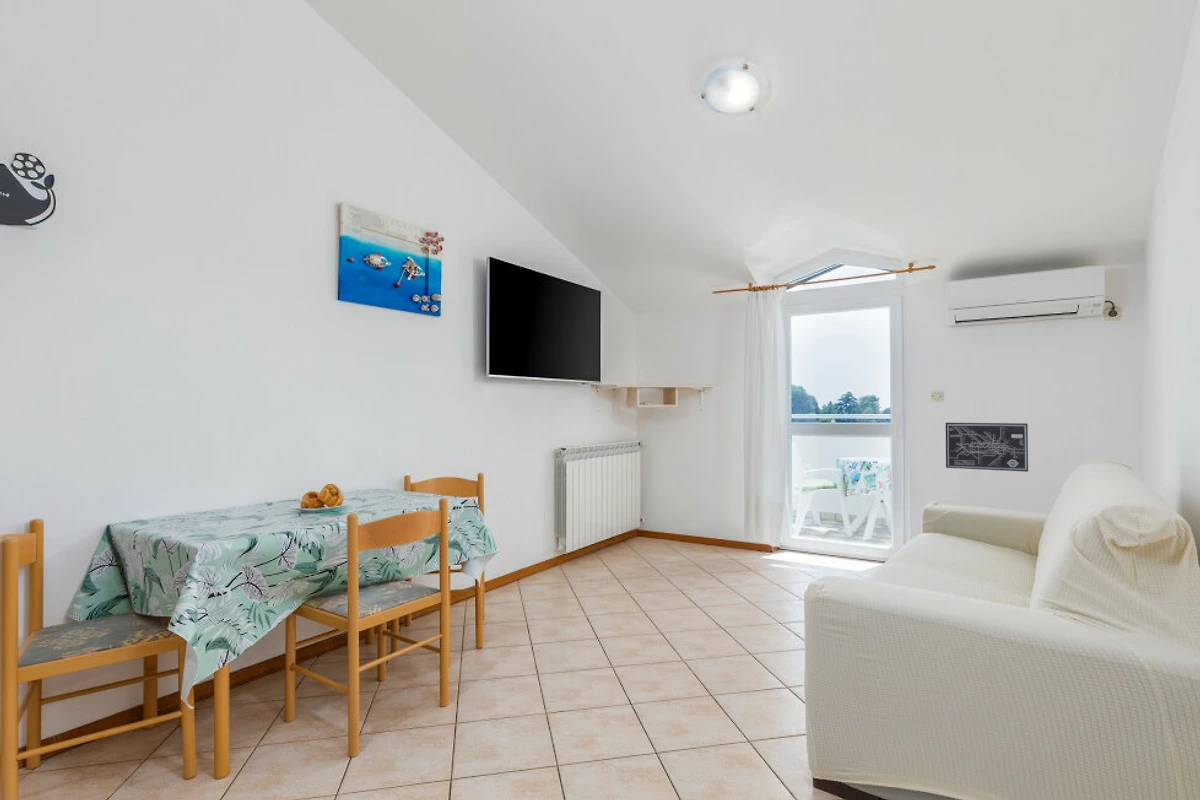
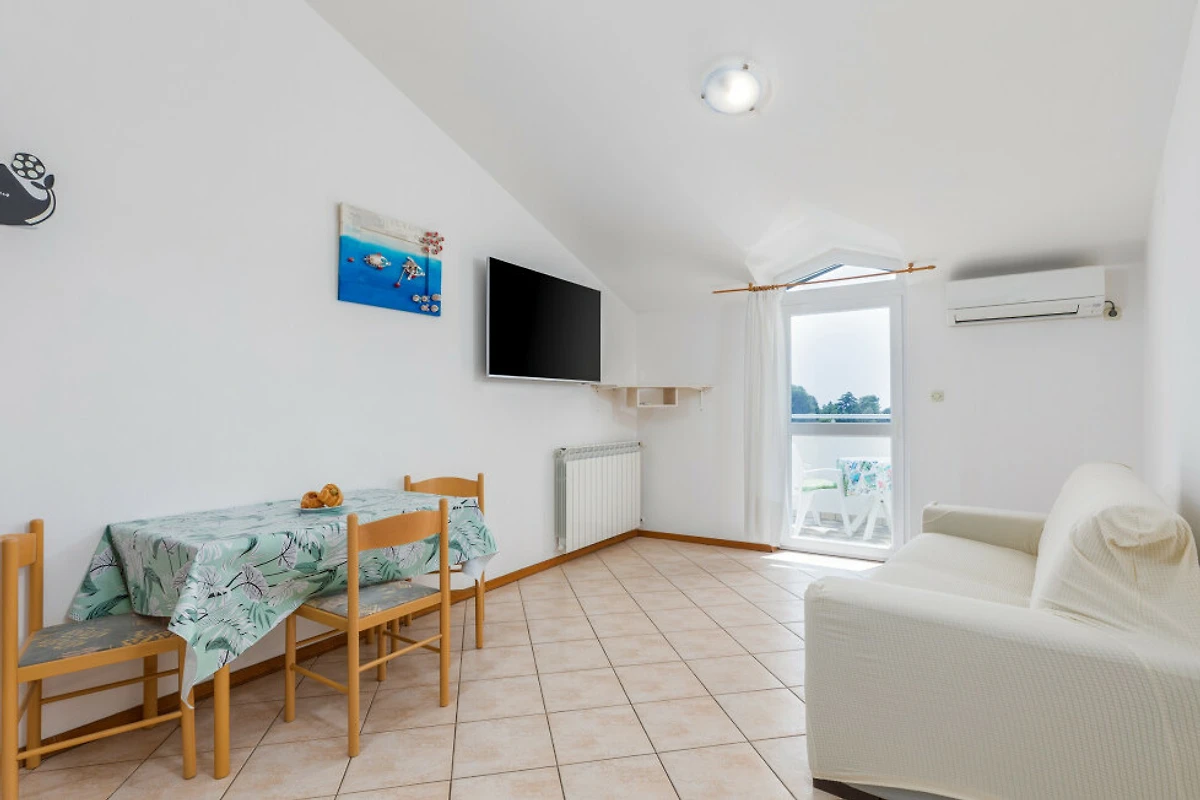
- wall art (985, 446)
